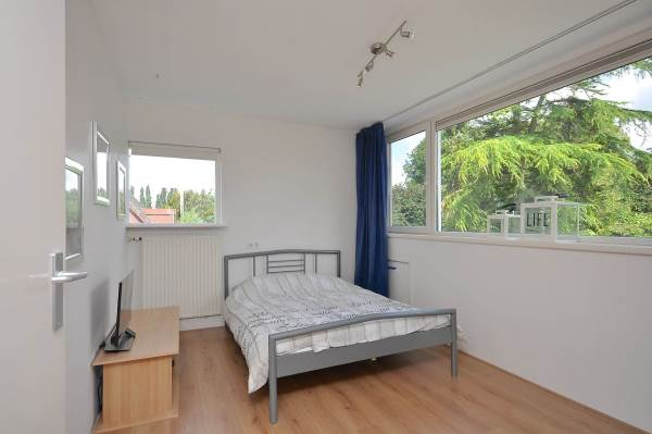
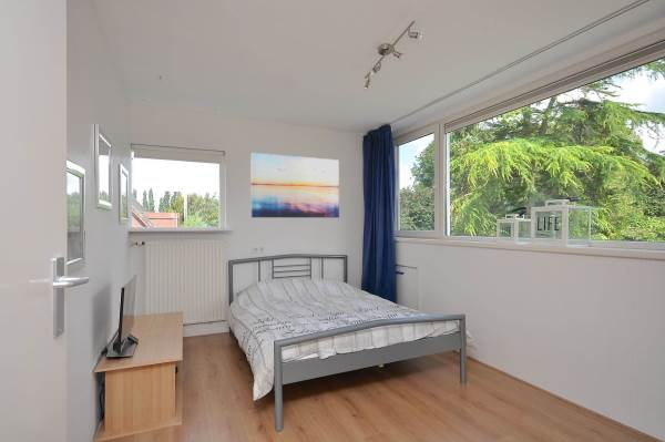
+ wall art (297, 187)
